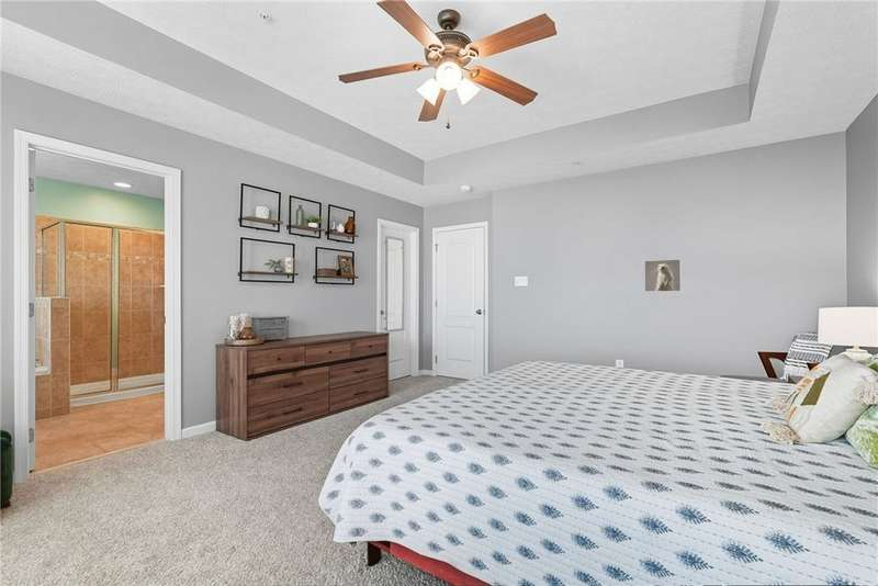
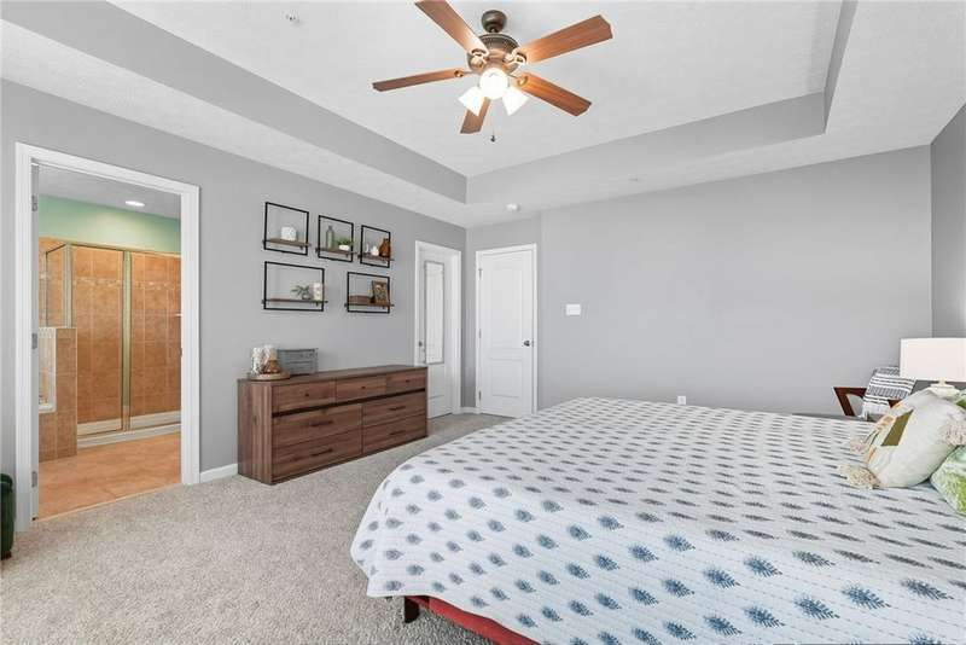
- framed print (662, 275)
